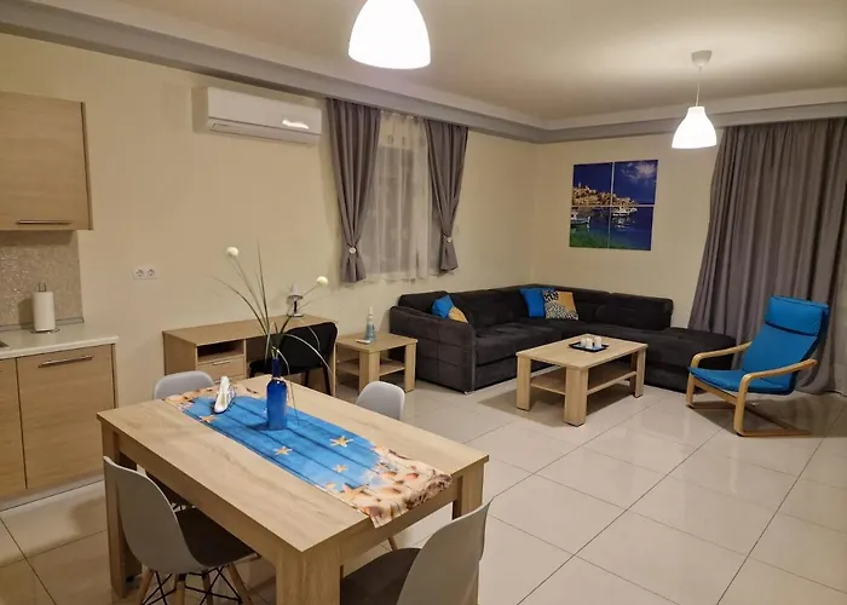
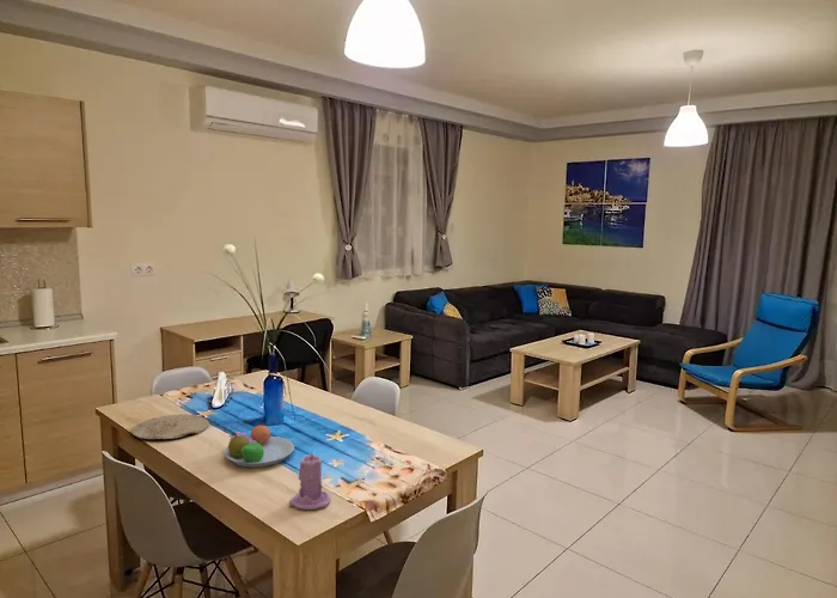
+ candle (311, 476)
+ plate (171, 425)
+ fruit bowl (257, 443)
